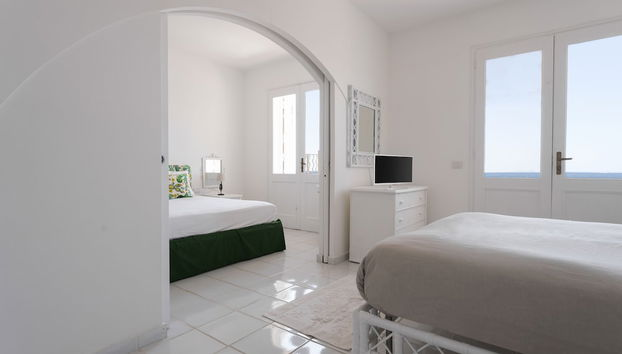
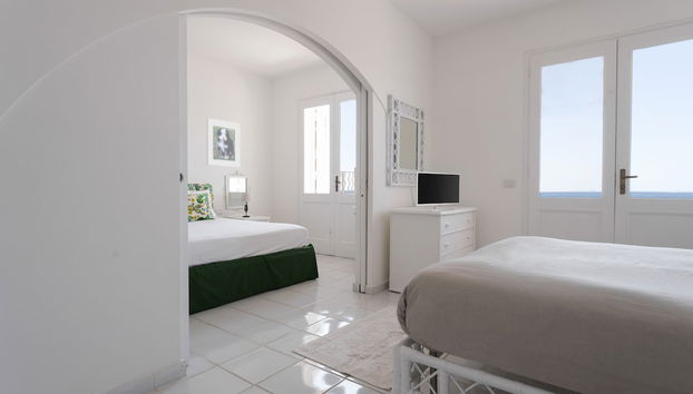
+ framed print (224, 144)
